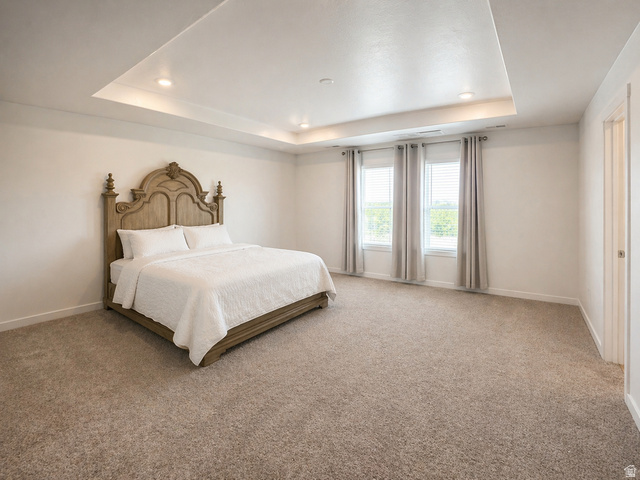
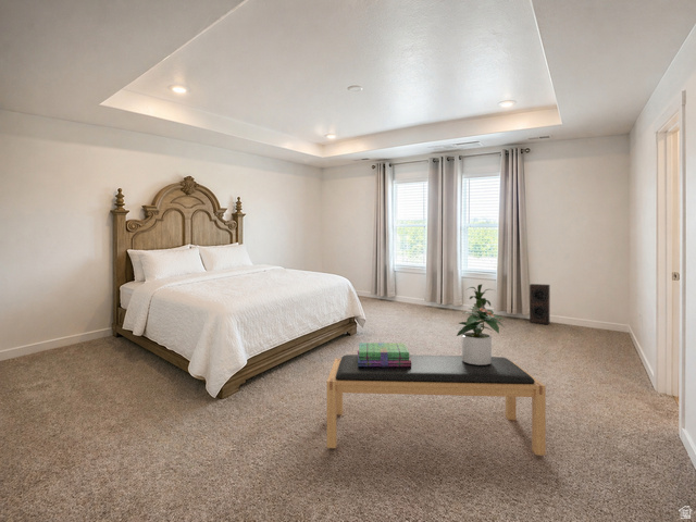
+ potted plant (480, 334)
+ house plant (481, 299)
+ stack of books (383, 353)
+ speaker (538, 303)
+ bench (427, 394)
